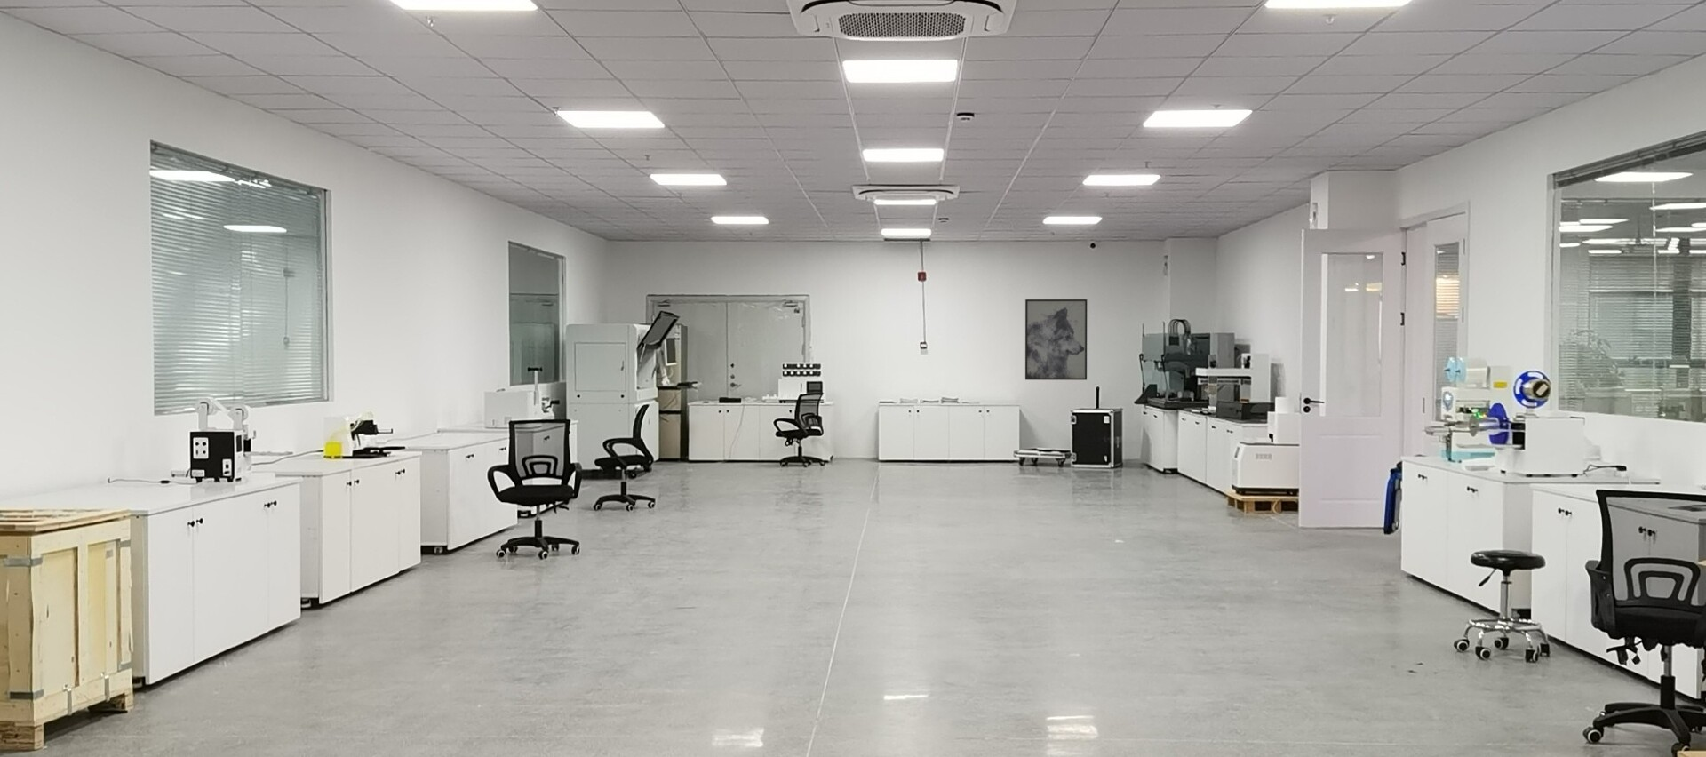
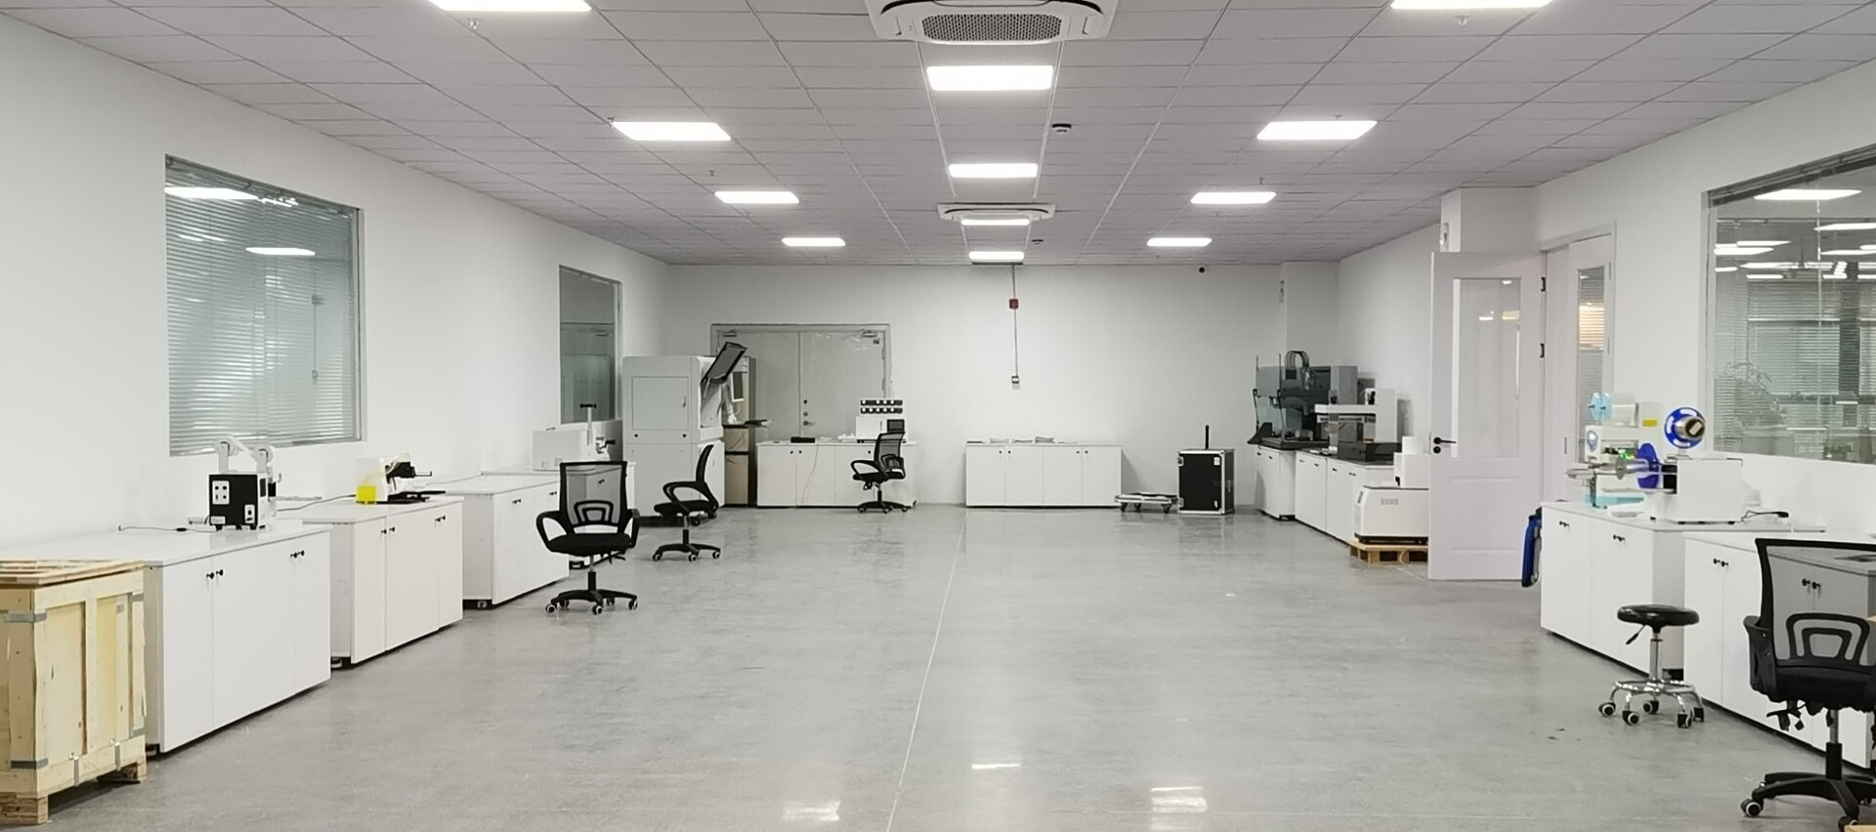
- wall art (1055, 339)
